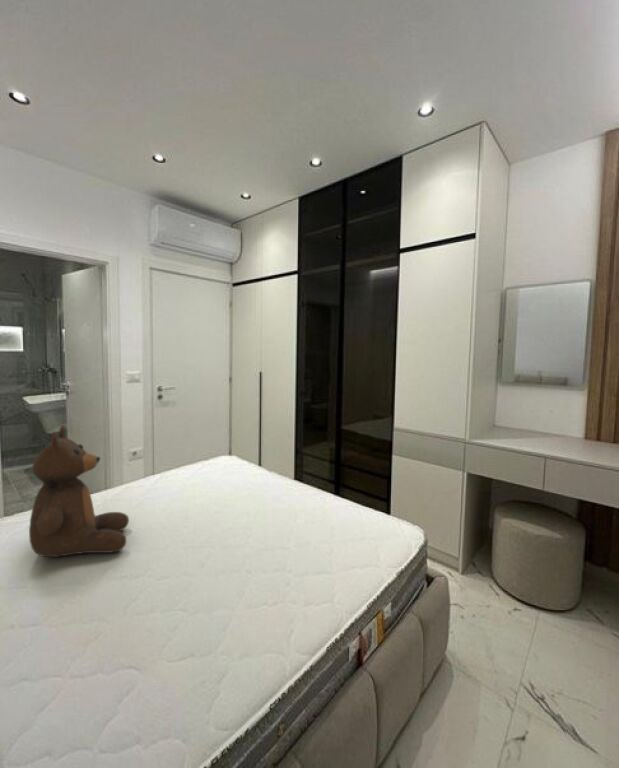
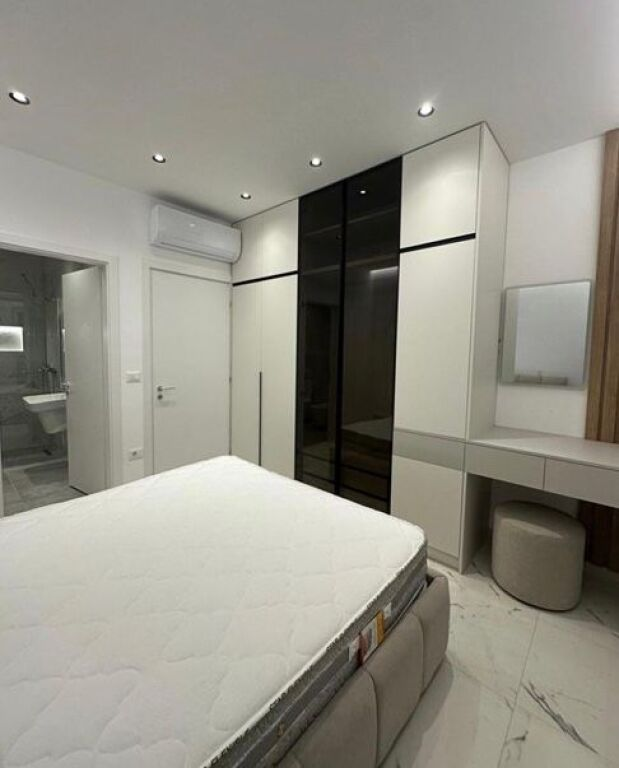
- teddy bear (82, 487)
